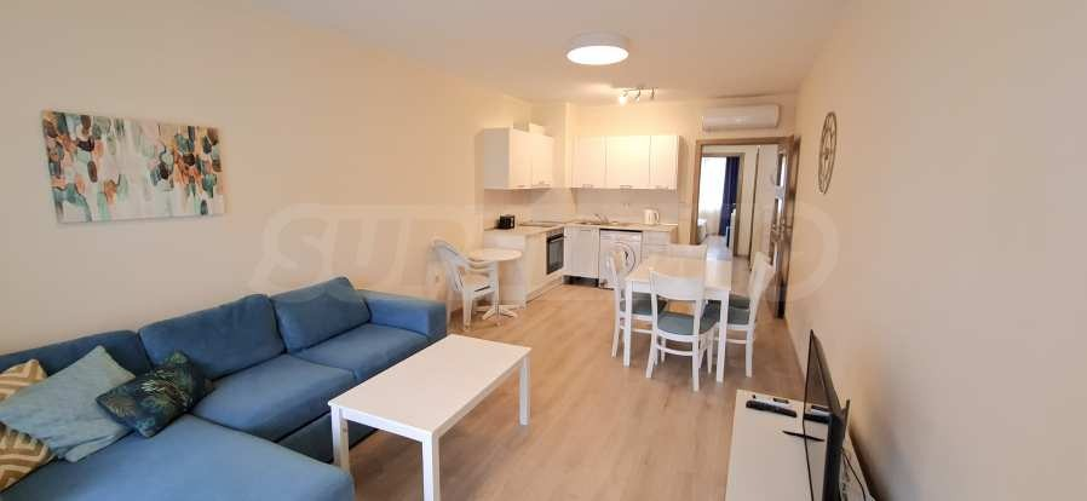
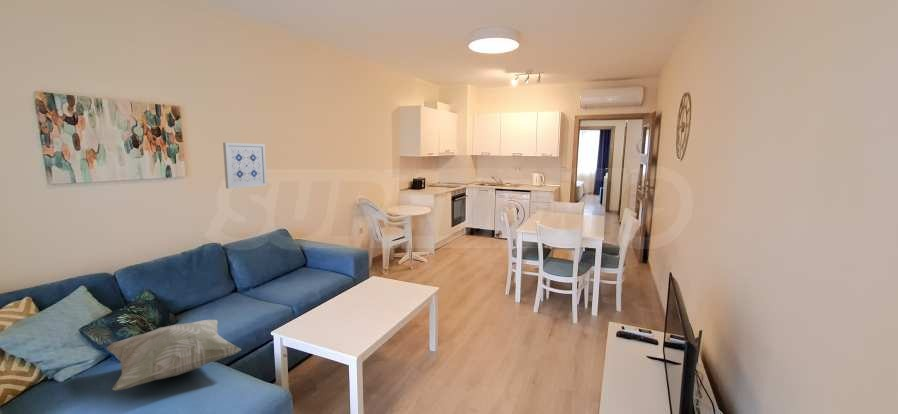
+ wall art (246, 165)
+ decorative pillow (173, 348)
